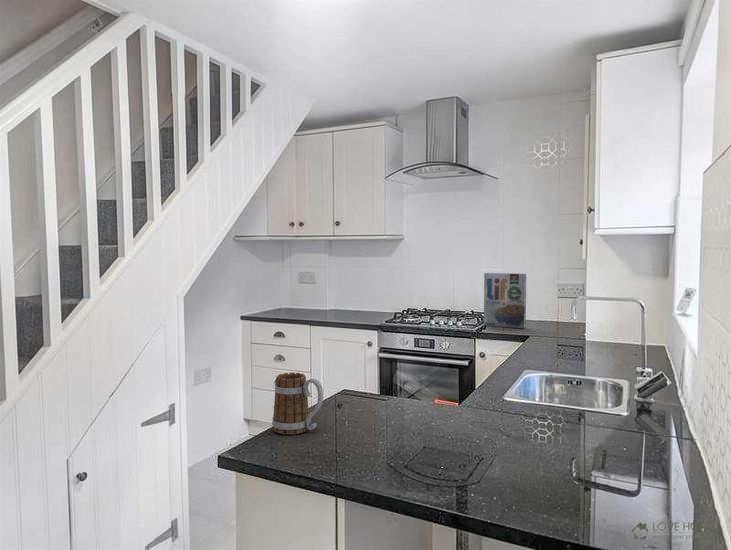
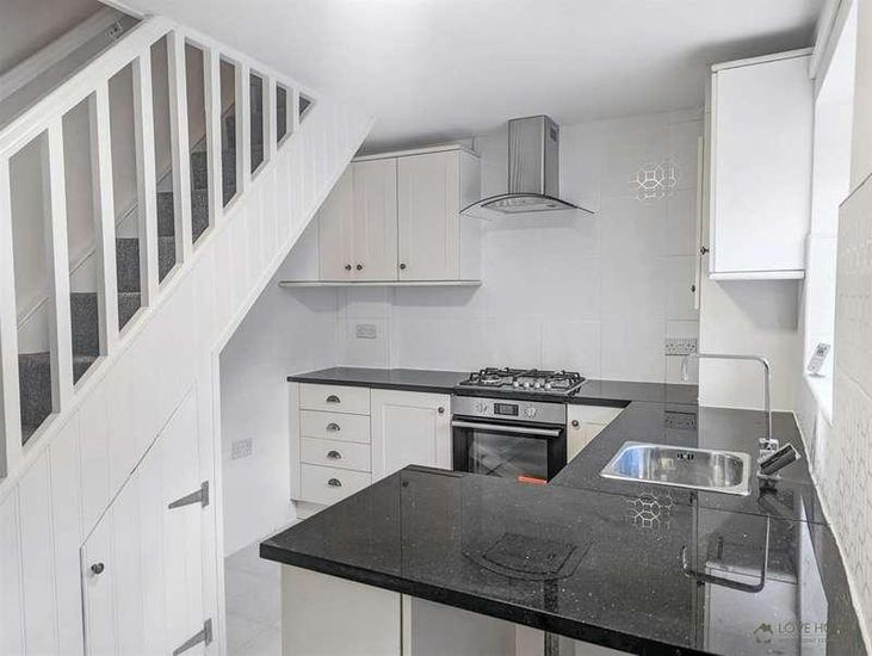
- mug (298, 403)
- cereal box (504, 299)
